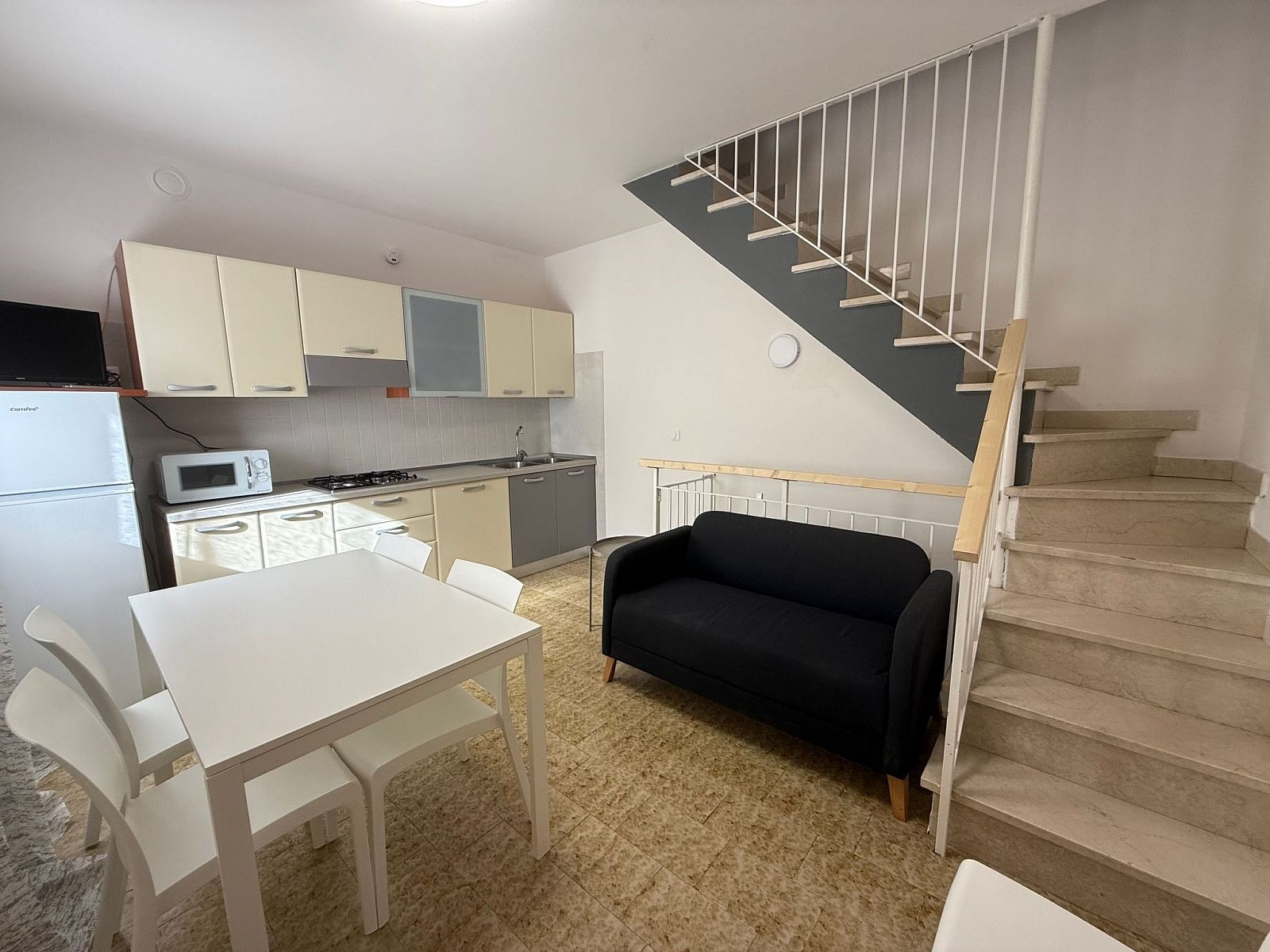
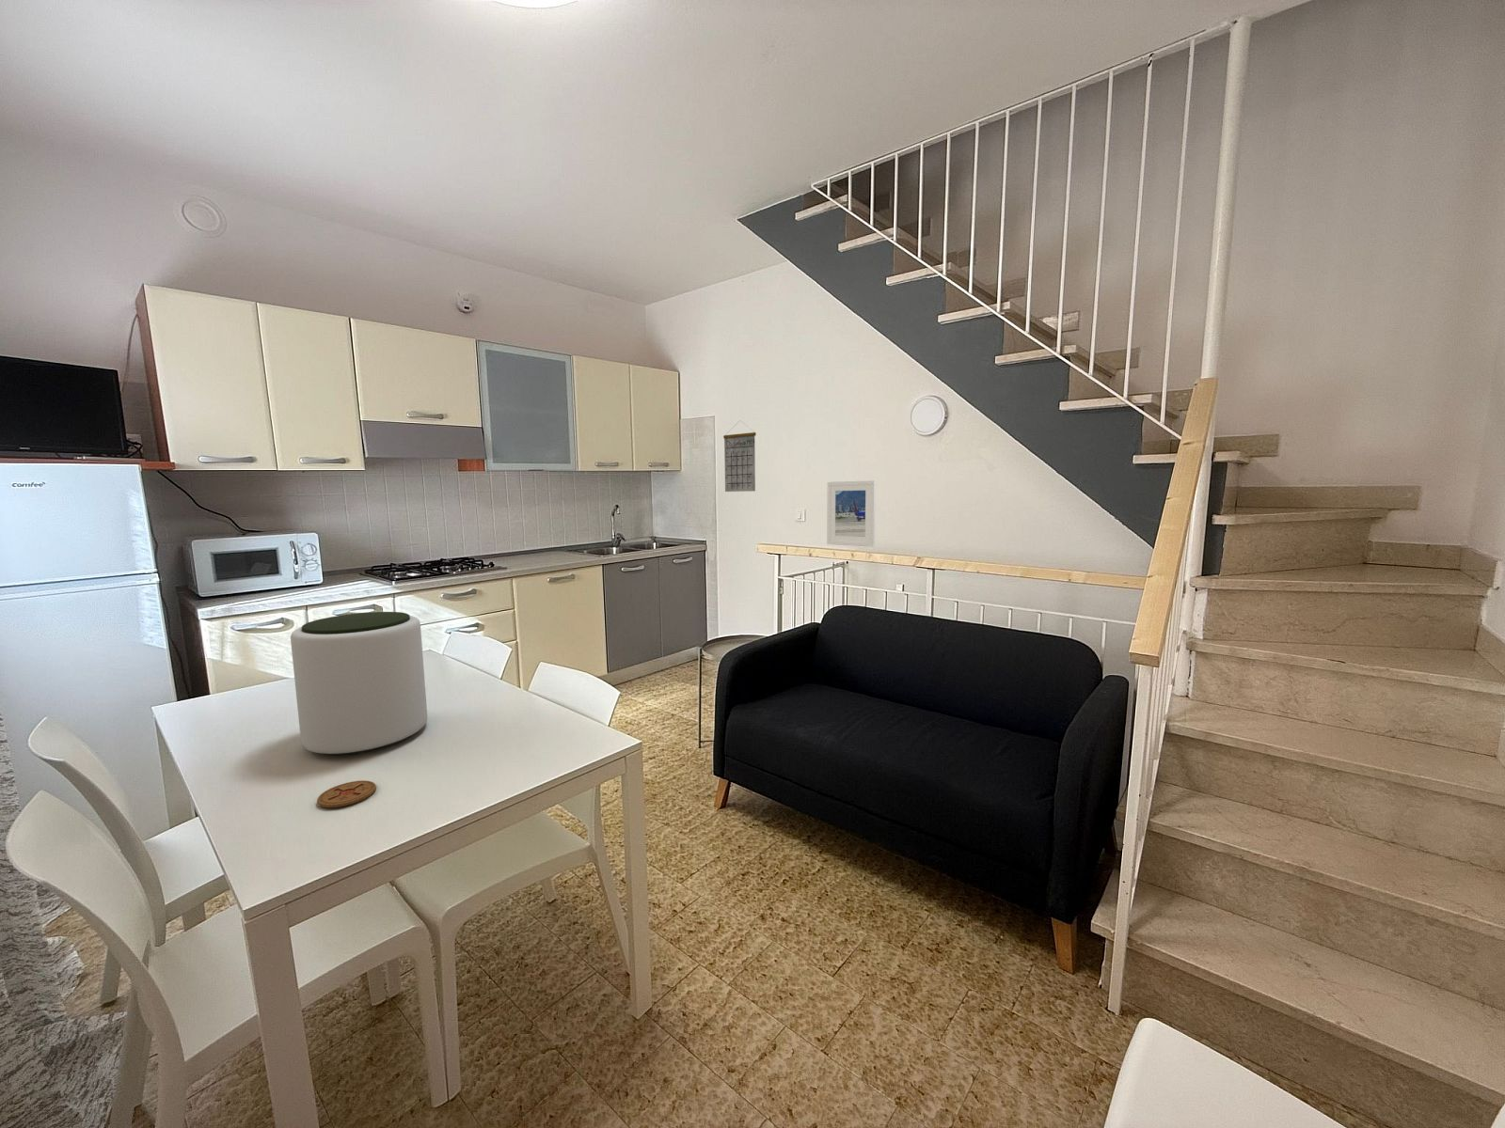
+ plant pot (363, 679)
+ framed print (851, 513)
+ calendar (739, 456)
+ coaster (347, 794)
